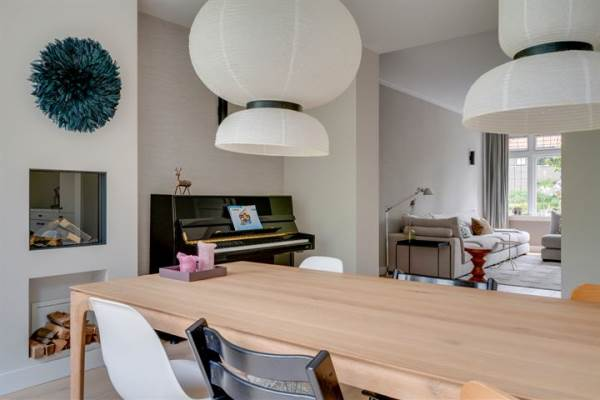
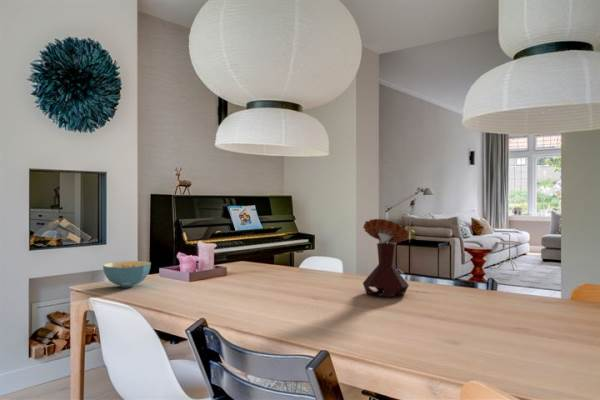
+ cereal bowl (127, 275)
+ mushroom (385, 255)
